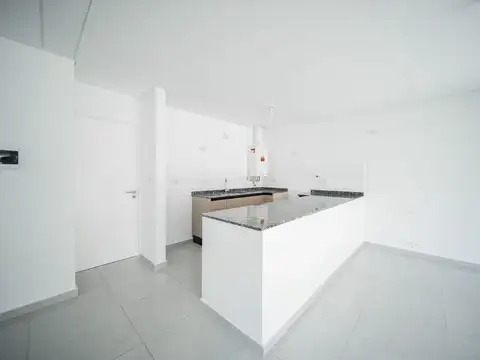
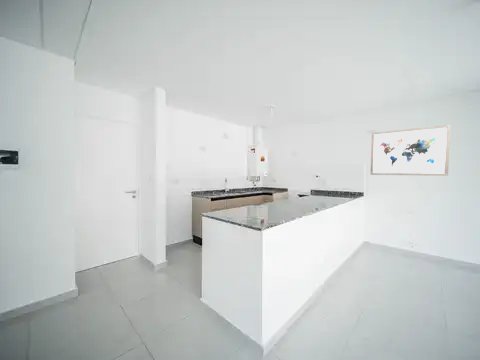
+ wall art (406, 152)
